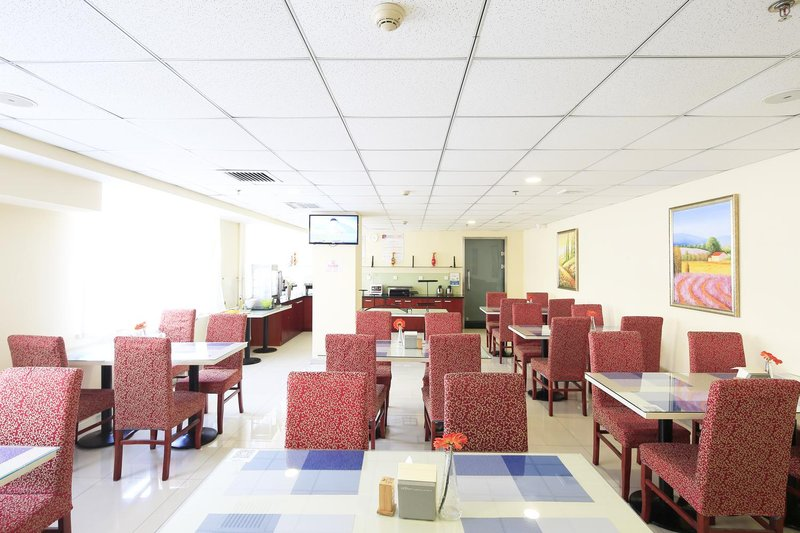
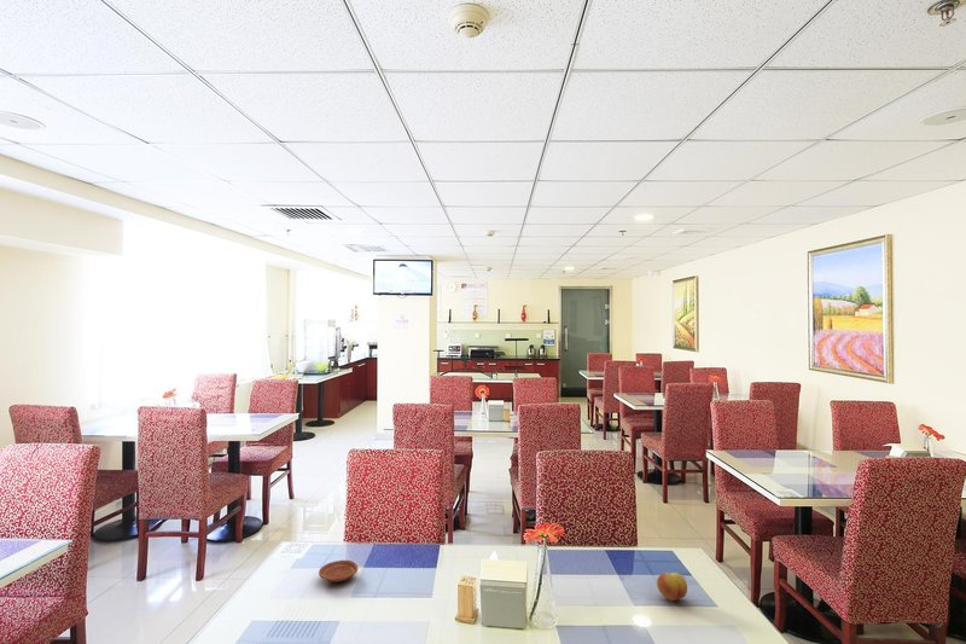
+ plate (338, 573)
+ fruit (671, 586)
